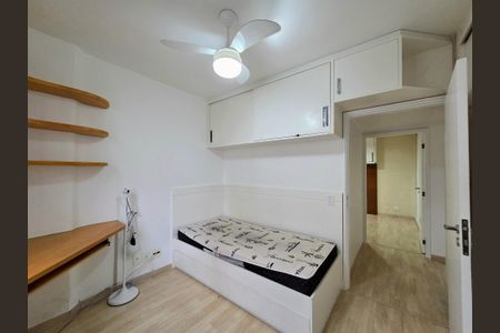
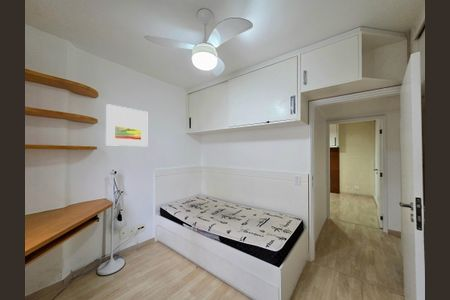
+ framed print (128, 127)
